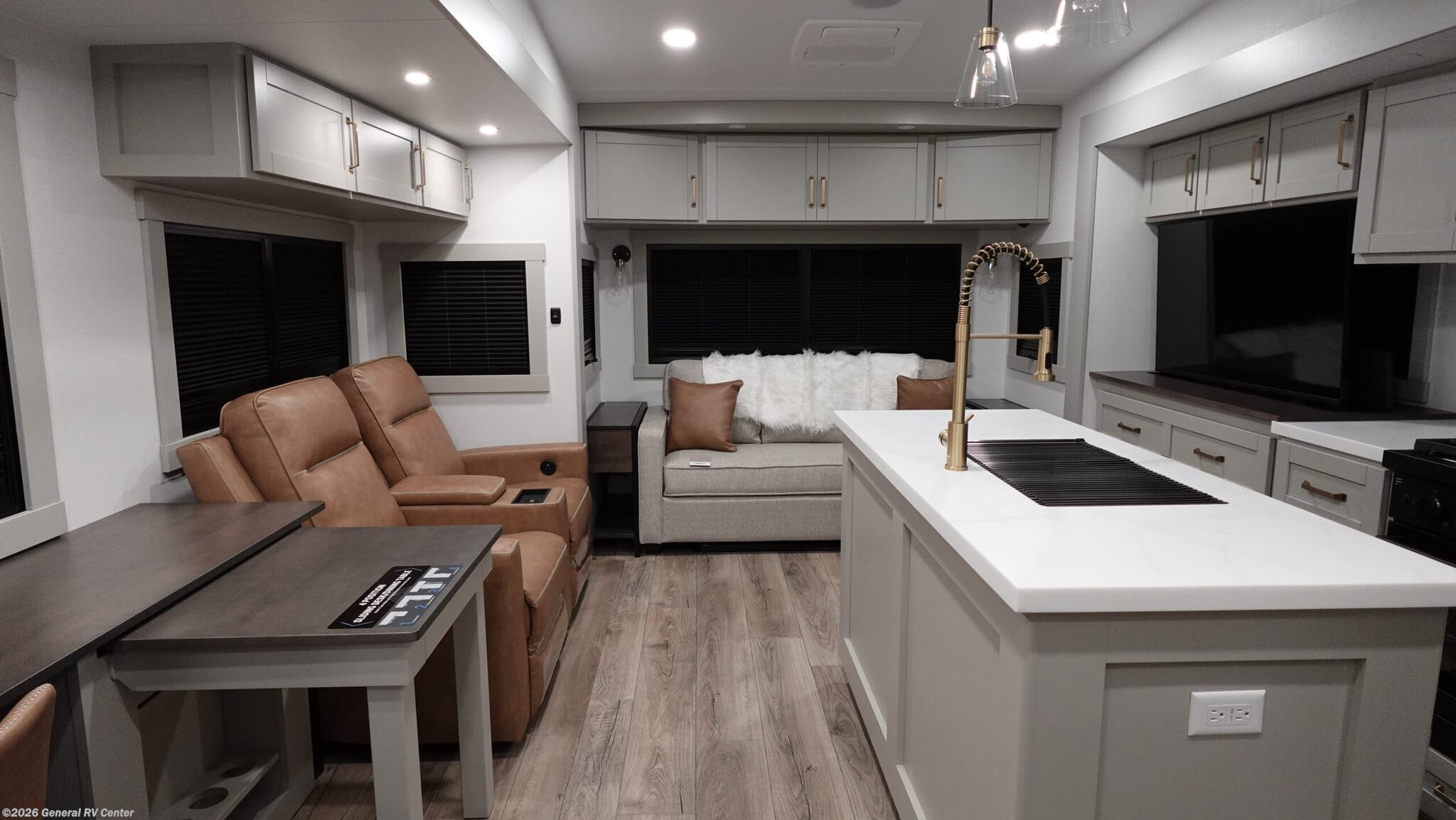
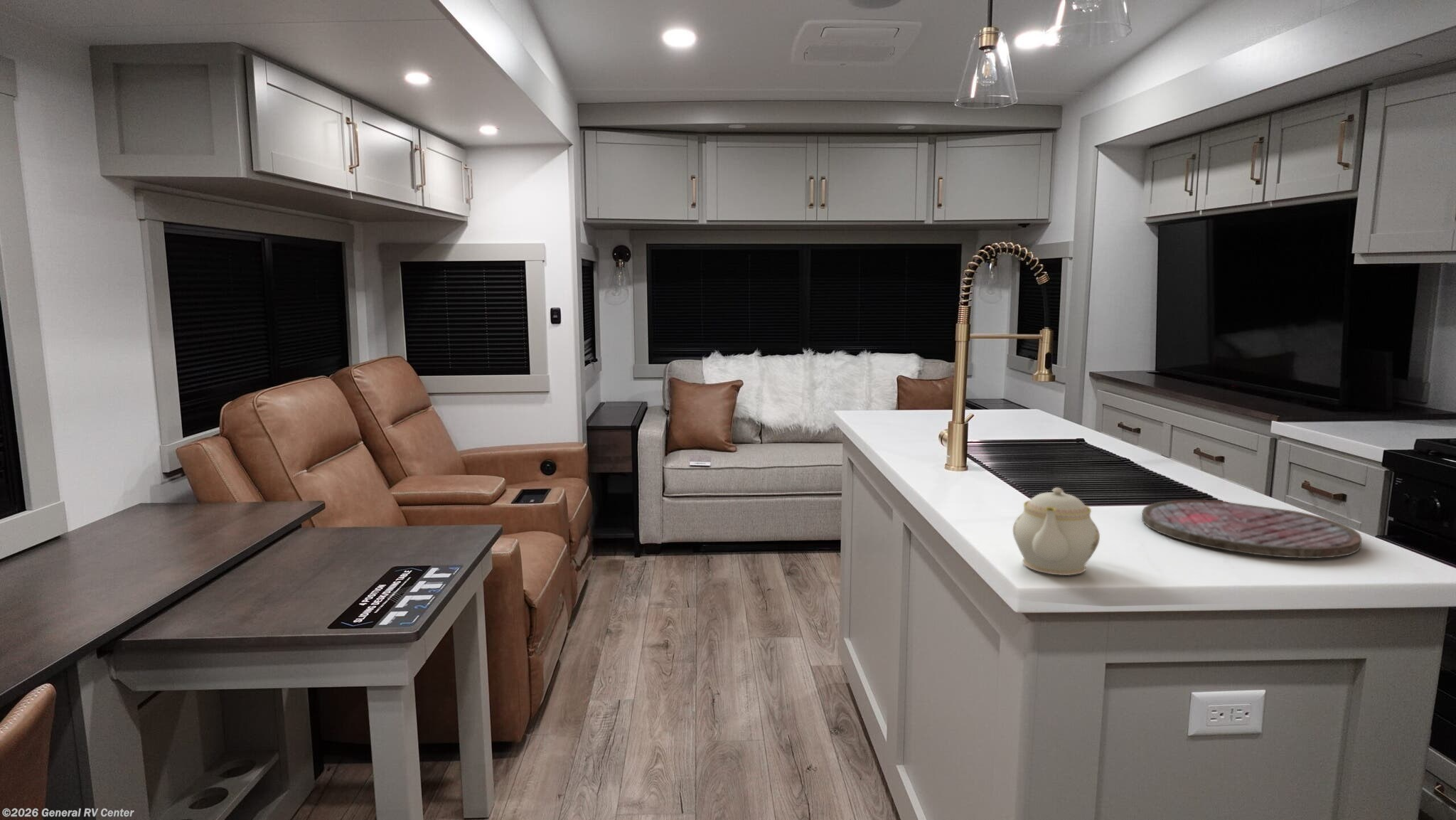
+ teapot (1056, 526)
+ cutting board (1245, 526)
